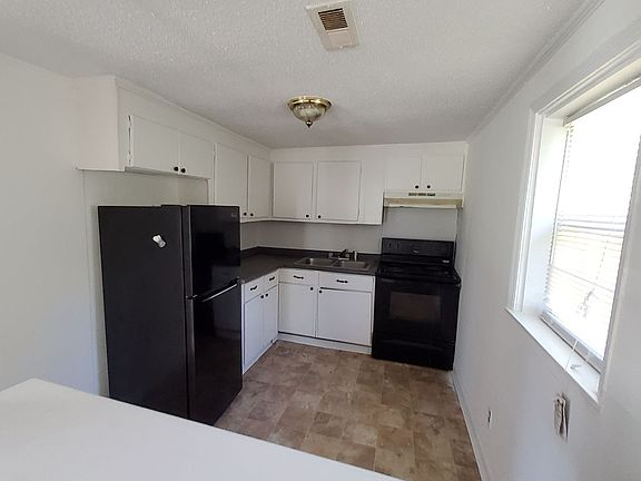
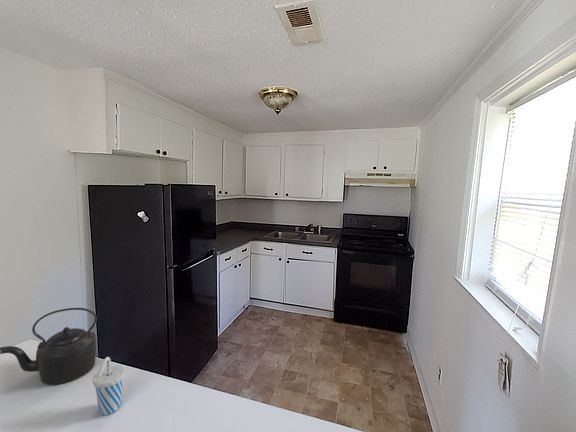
+ cup (108, 383)
+ kettle (51, 343)
